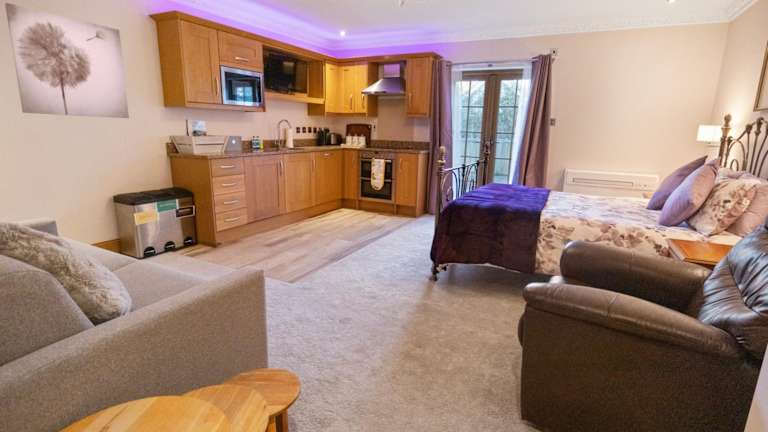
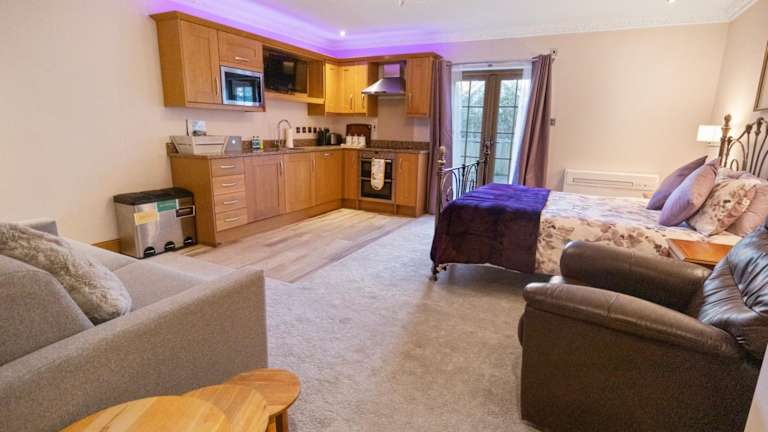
- wall art (74, 67)
